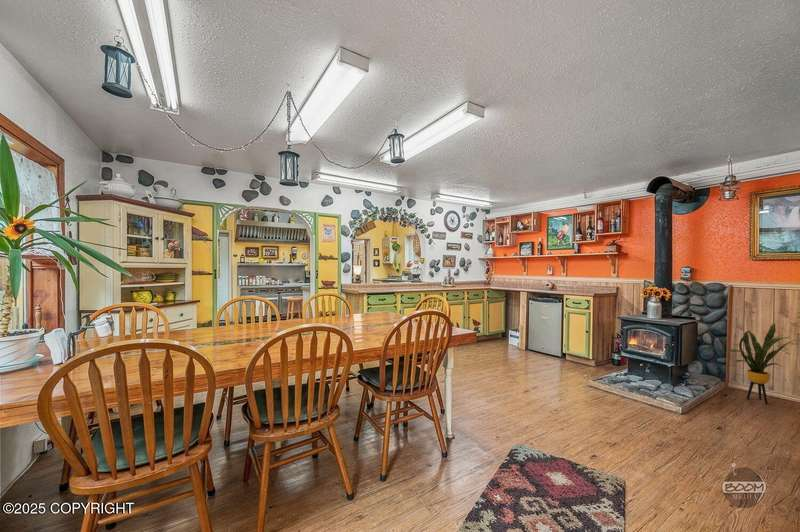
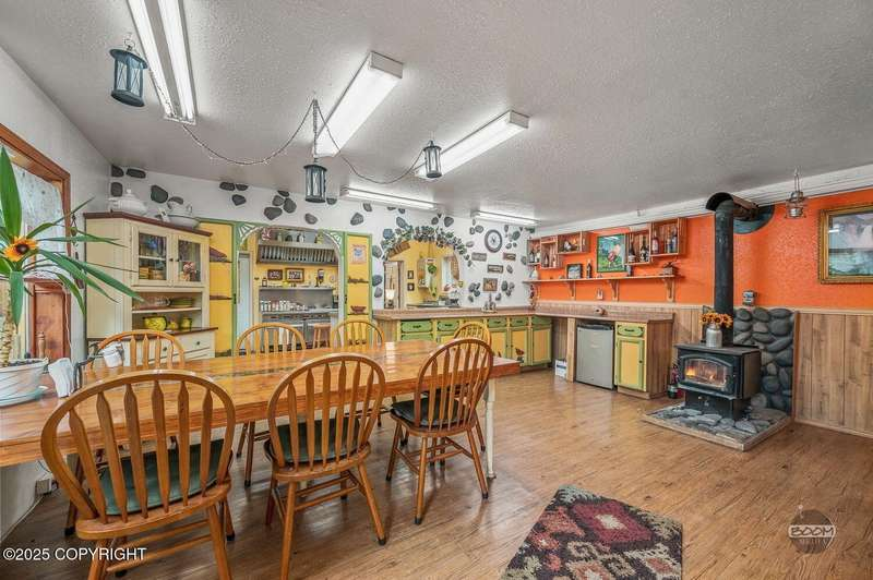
- house plant (764, 363)
